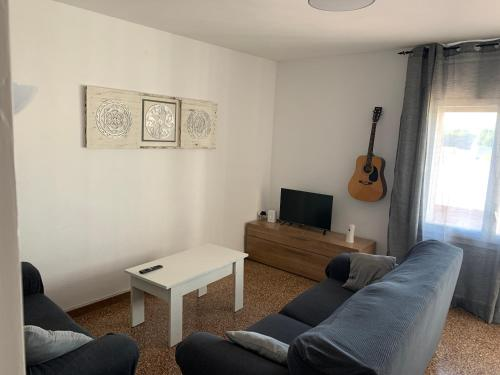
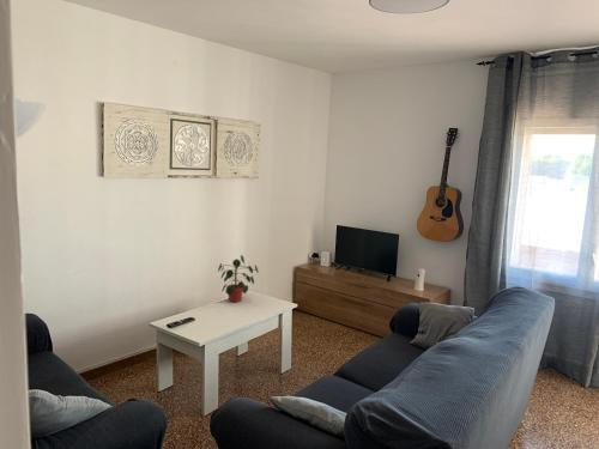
+ potted plant (236, 277)
